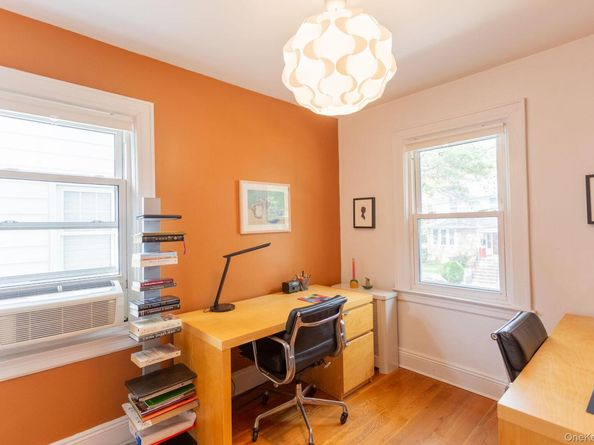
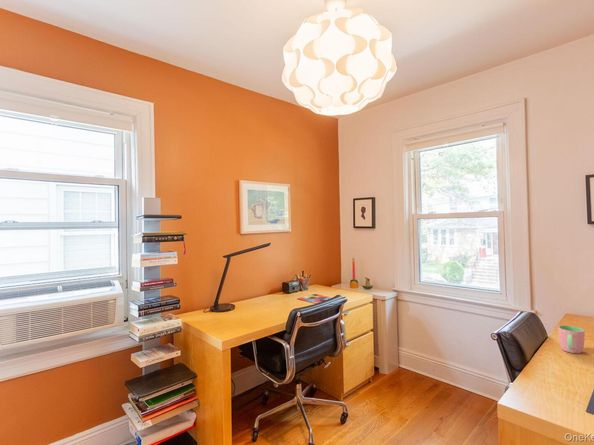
+ cup (571, 340)
